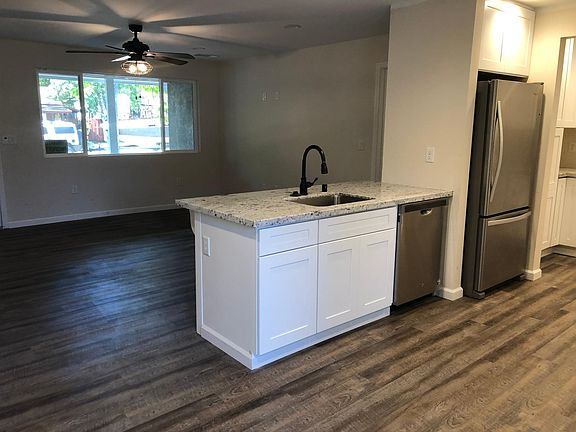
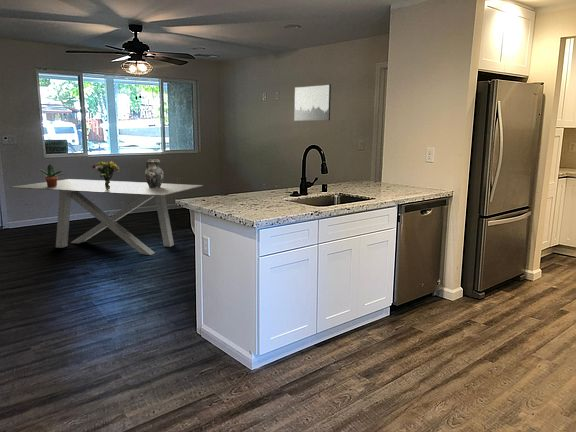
+ potted plant (51, 175)
+ wall art (311, 103)
+ dining table (111, 216)
+ bouquet (107, 175)
+ ceramic jug (154, 173)
